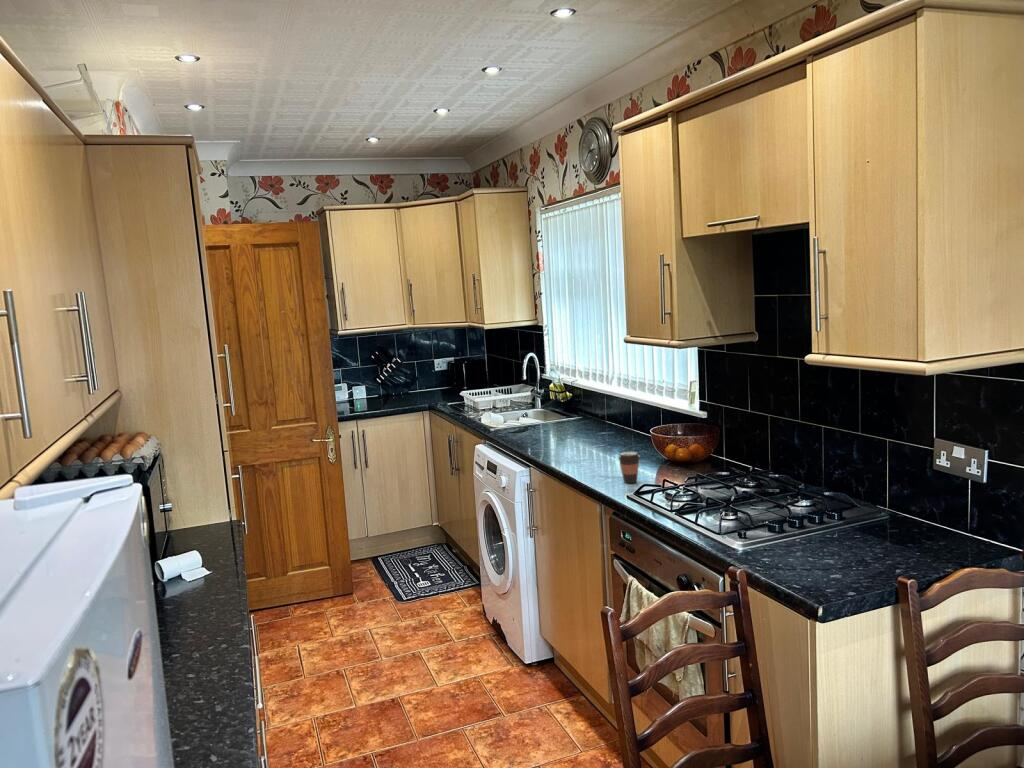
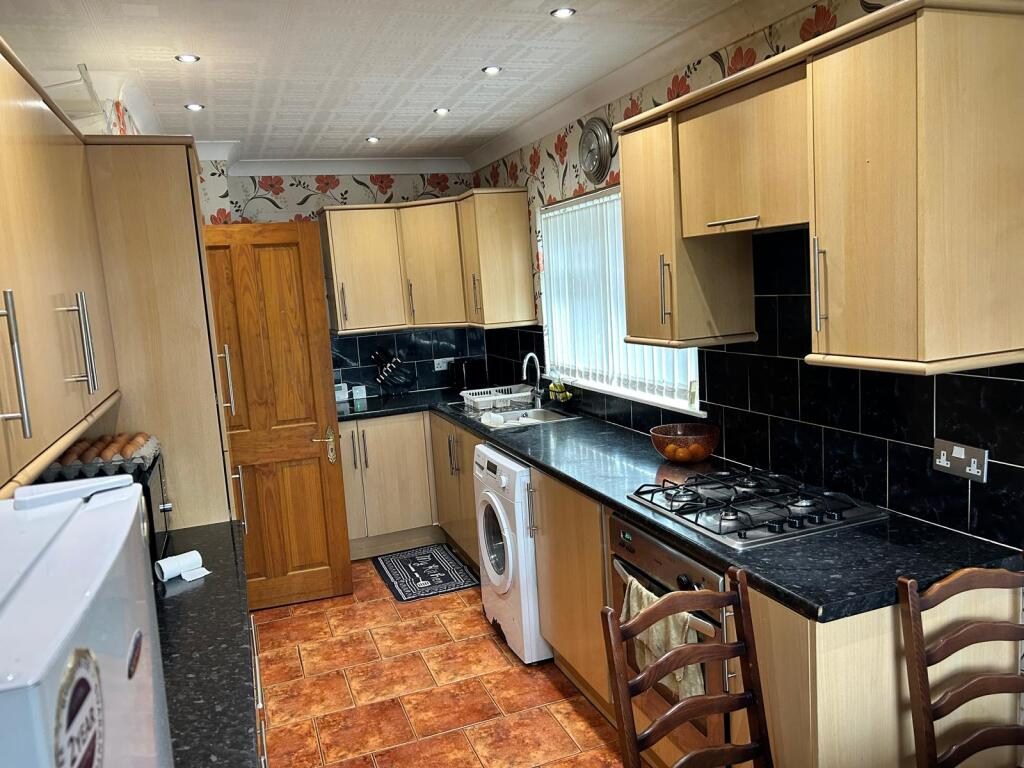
- coffee cup (629, 467)
